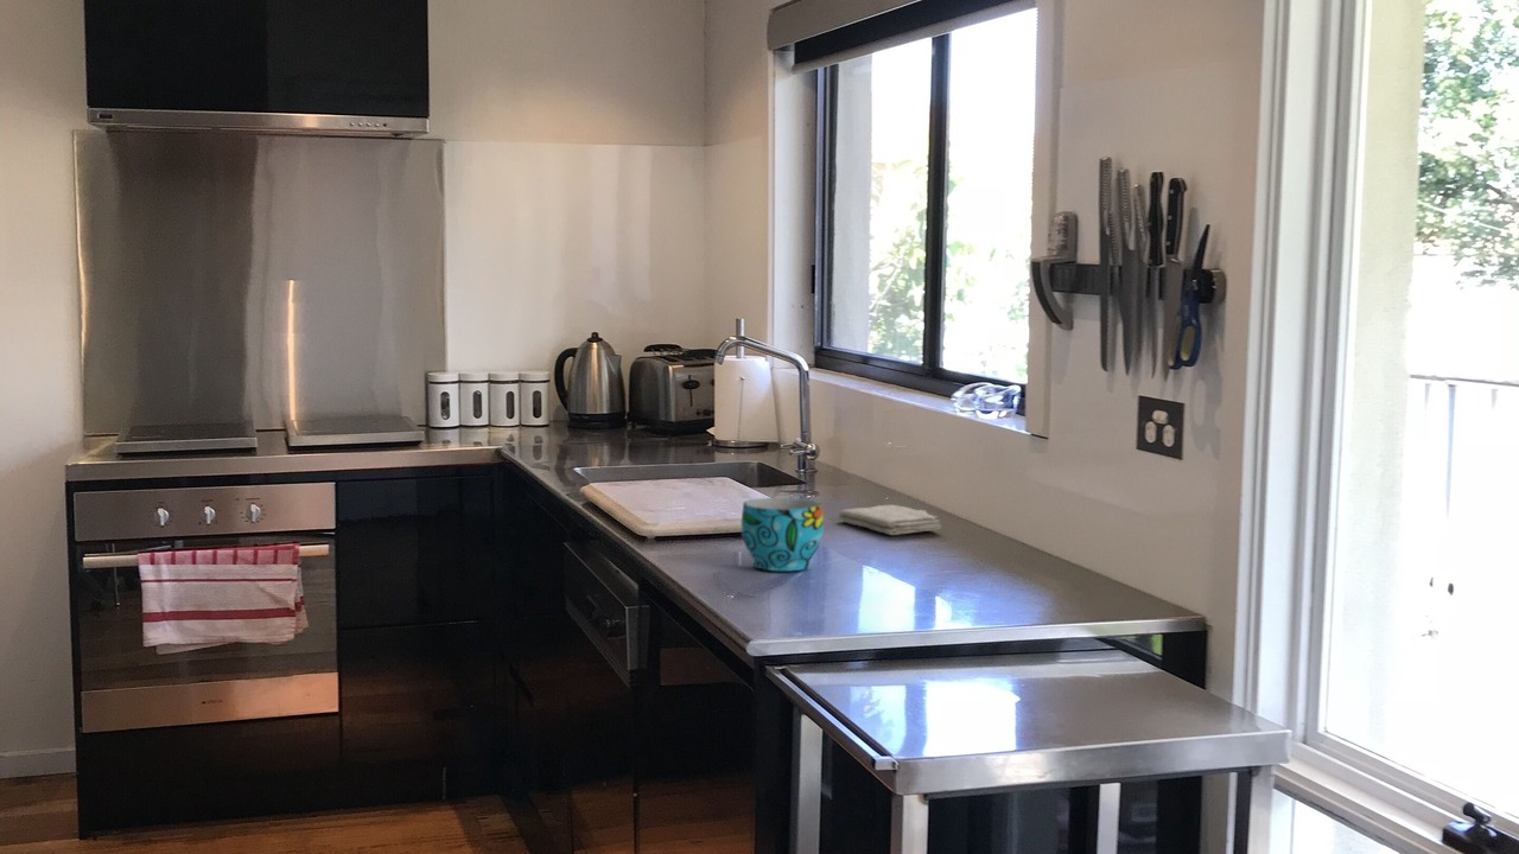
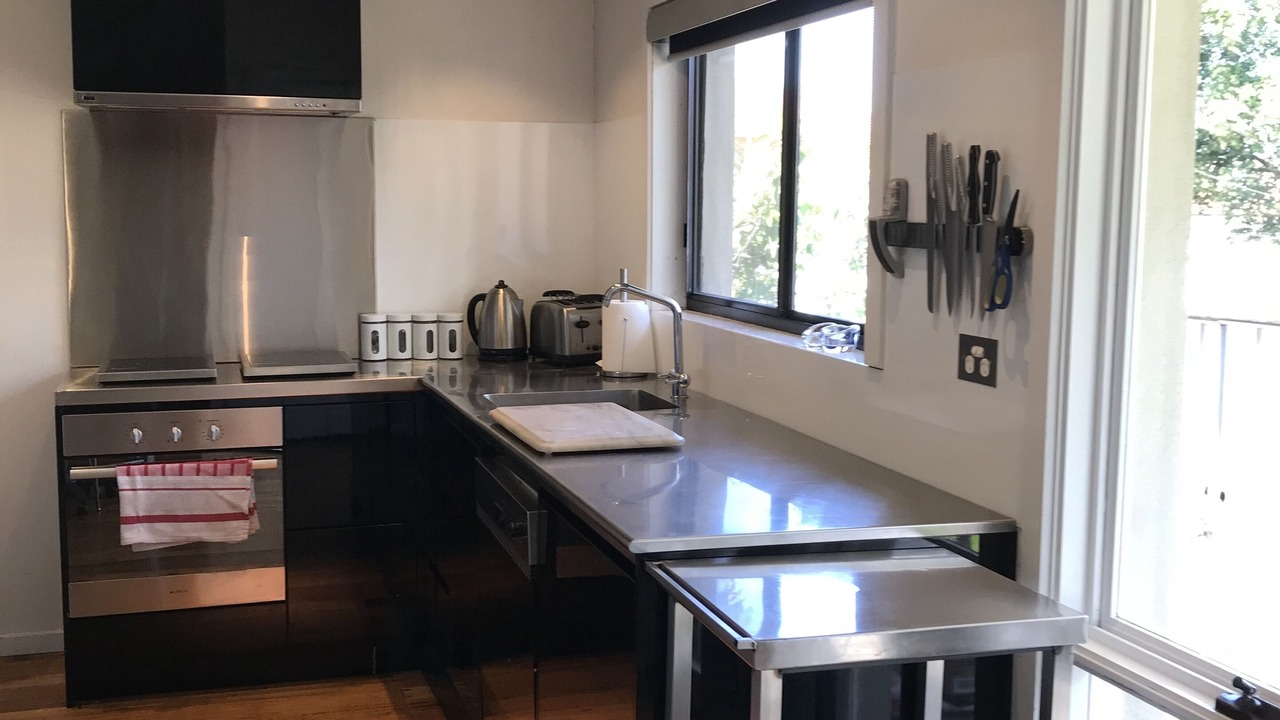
- washcloth (889, 517)
- cup (776, 534)
